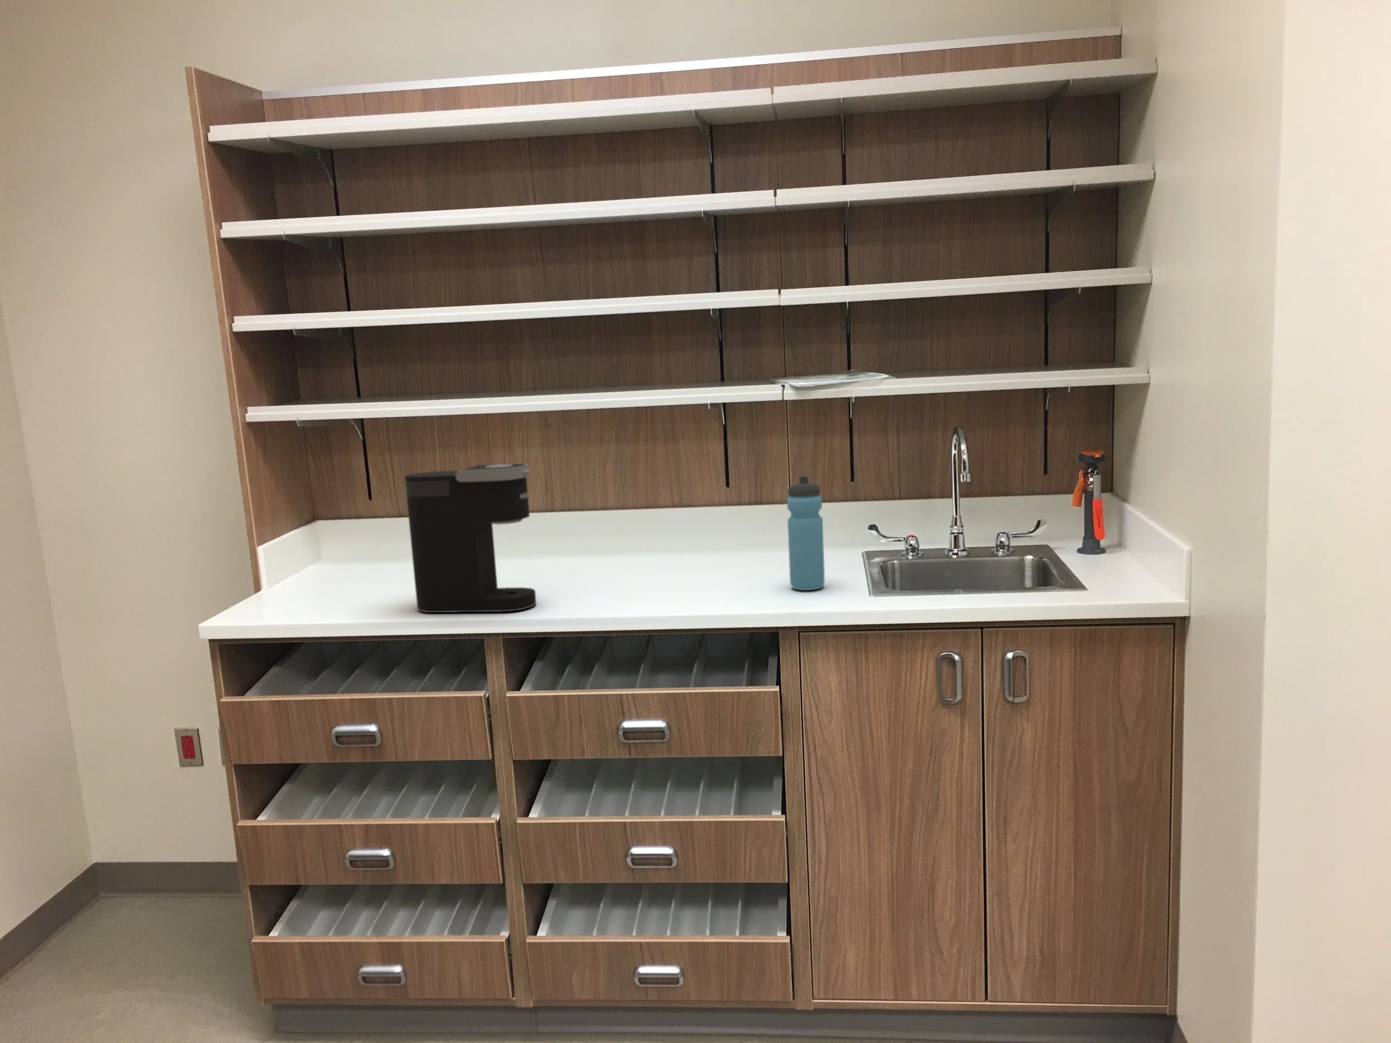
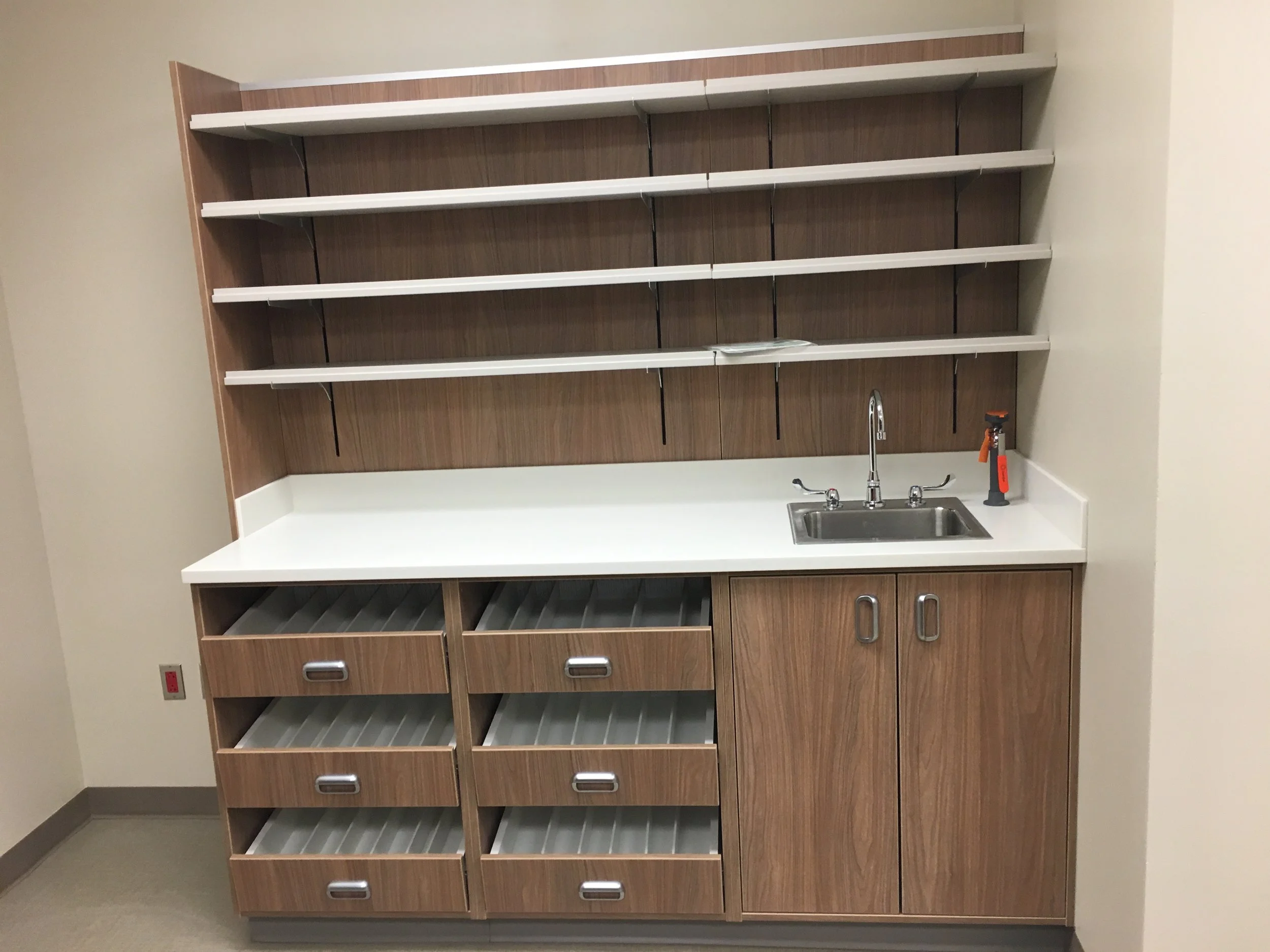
- water bottle (805, 531)
- coffee maker (472, 537)
